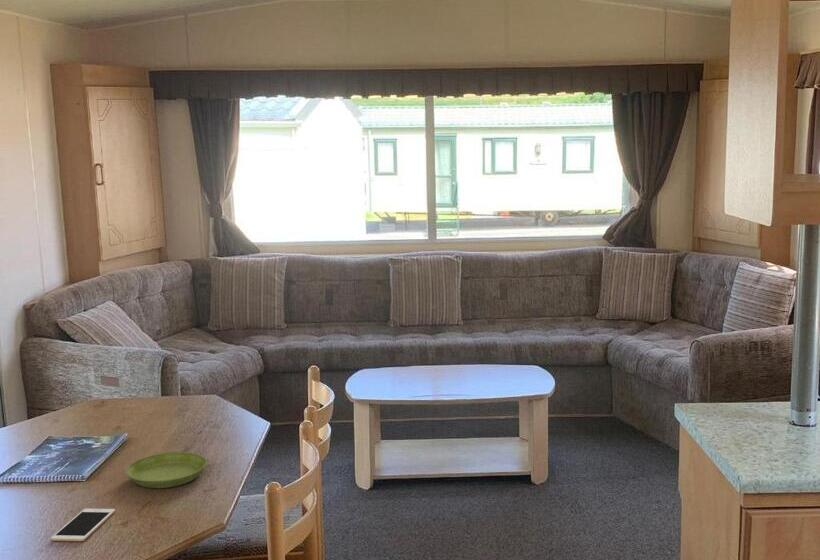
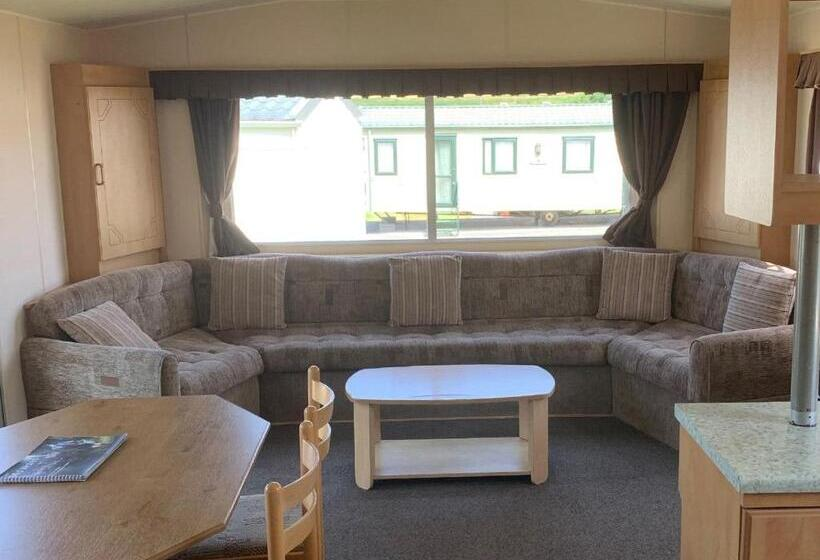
- saucer (167, 471)
- cell phone (84, 524)
